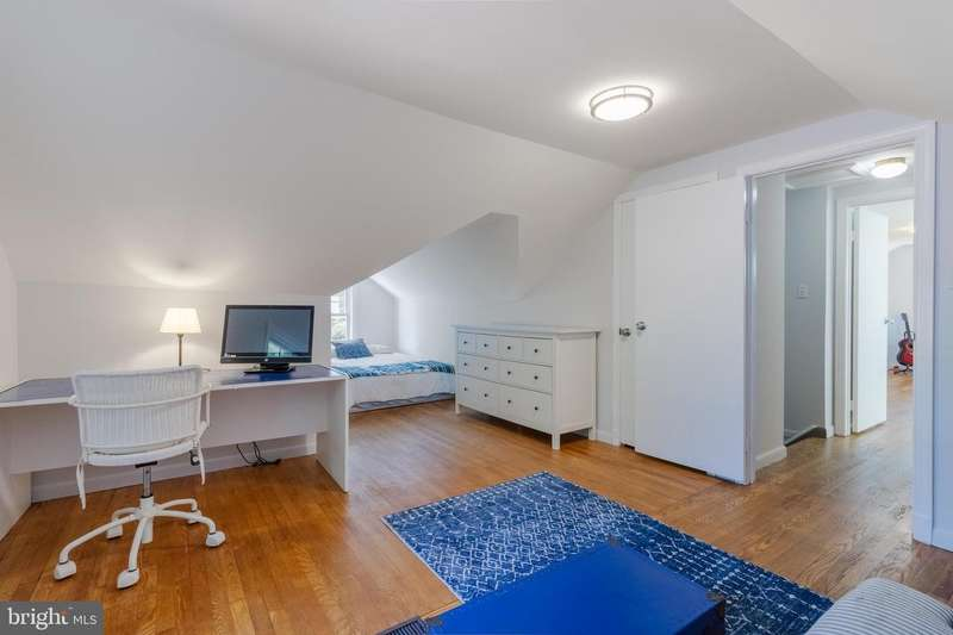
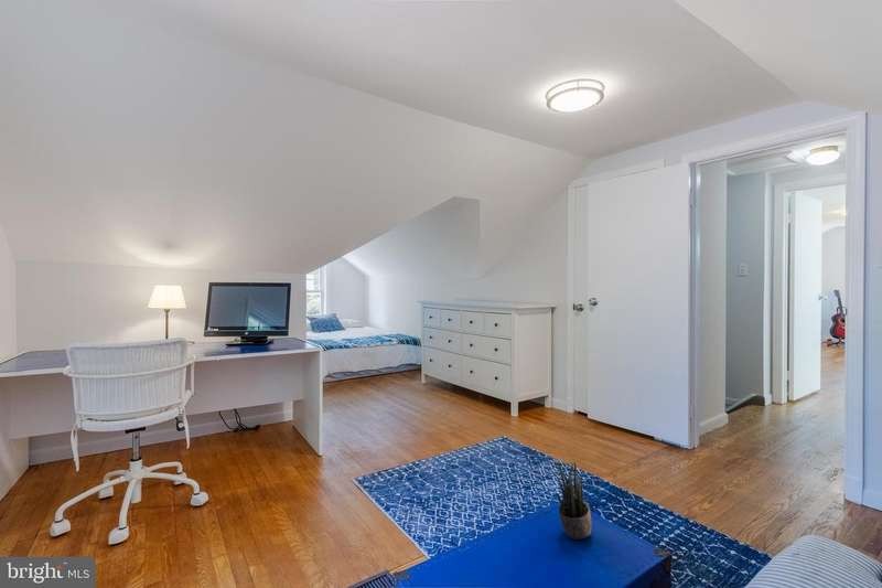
+ potted plant (571, 496)
